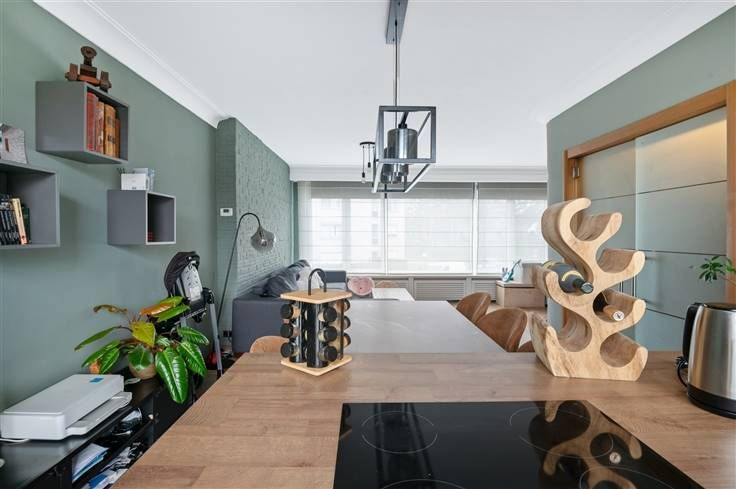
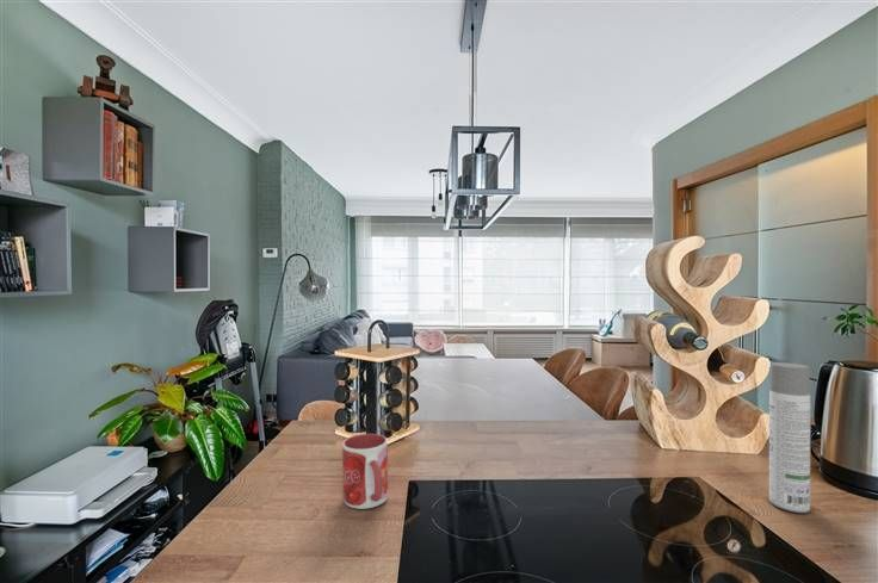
+ spray bottle (789, 434)
+ mug (366, 473)
